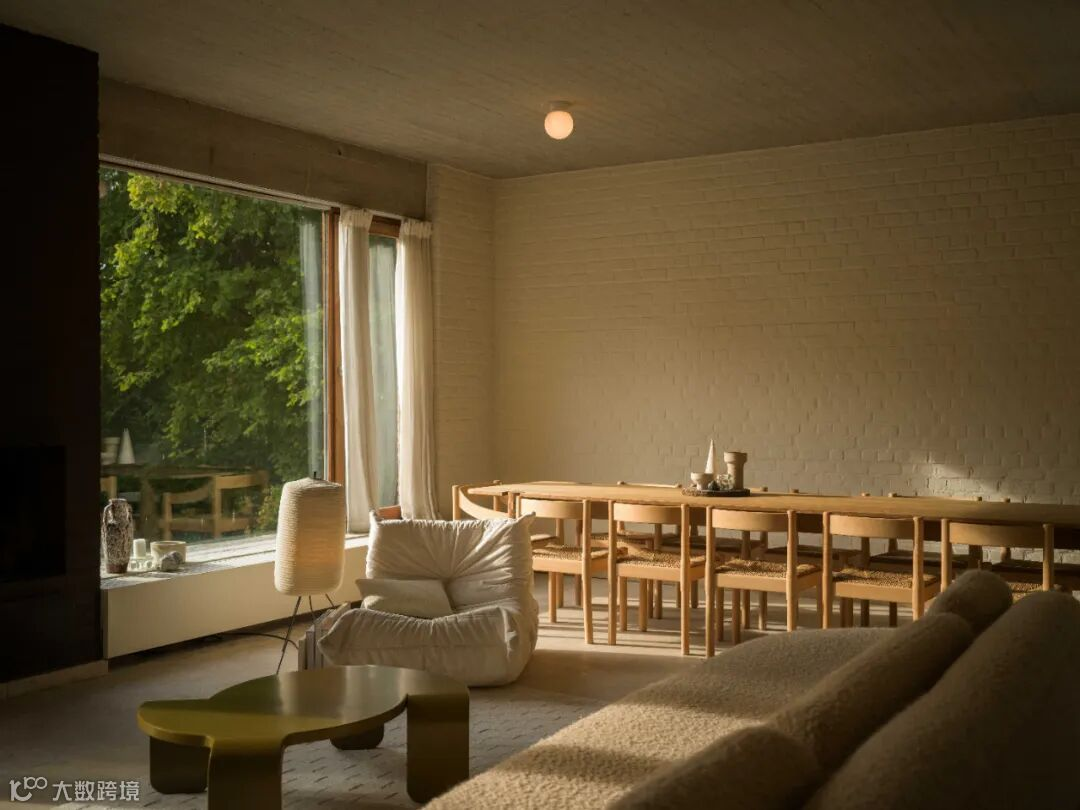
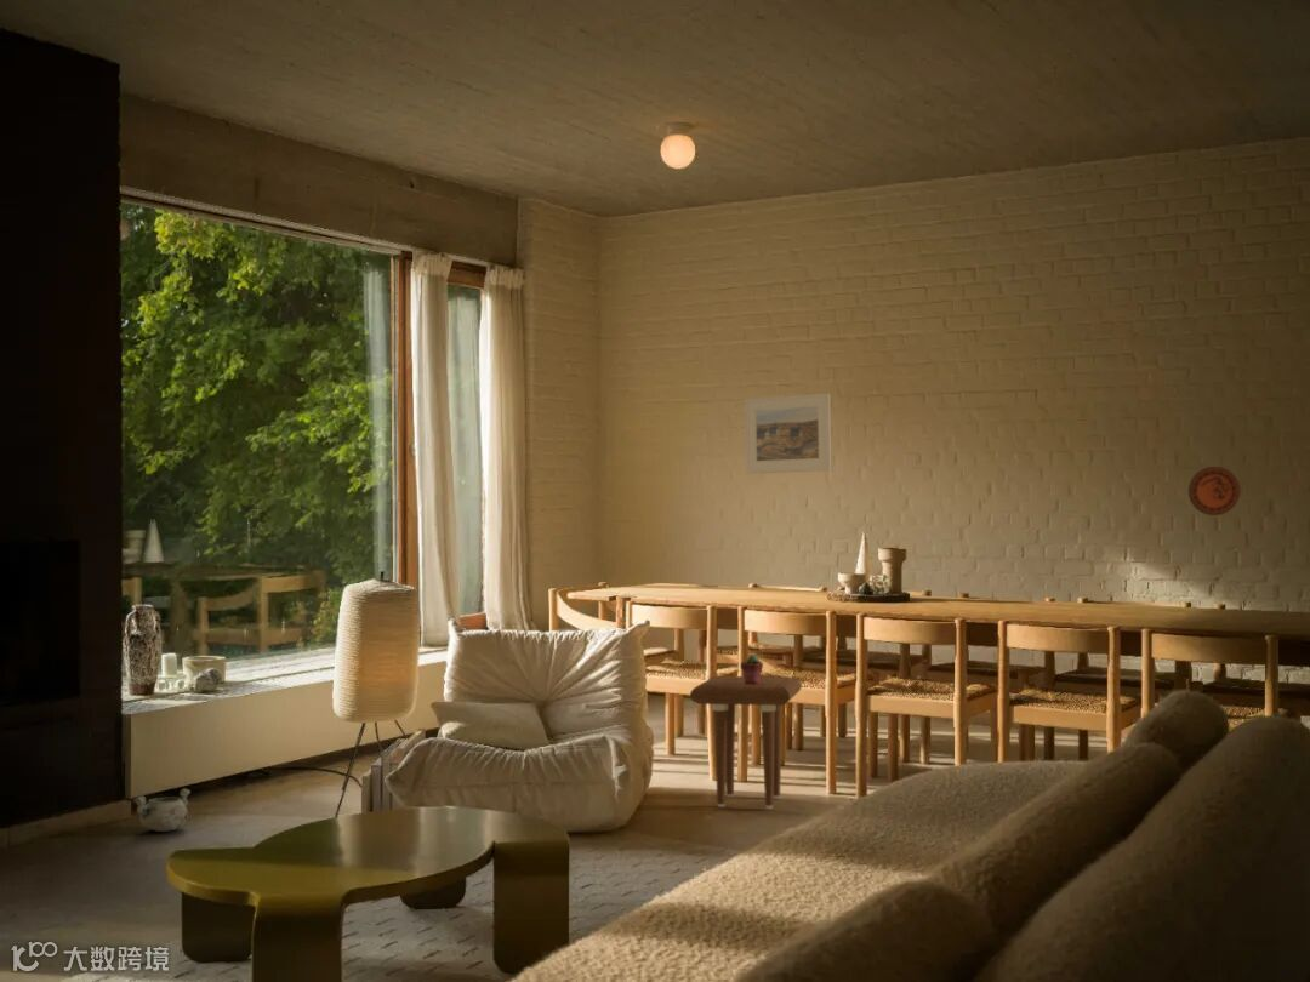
+ decorative plate (1214, 491)
+ side table (734, 741)
+ potted succulent (751, 668)
+ decorative bowl (164, 811)
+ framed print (787, 434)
